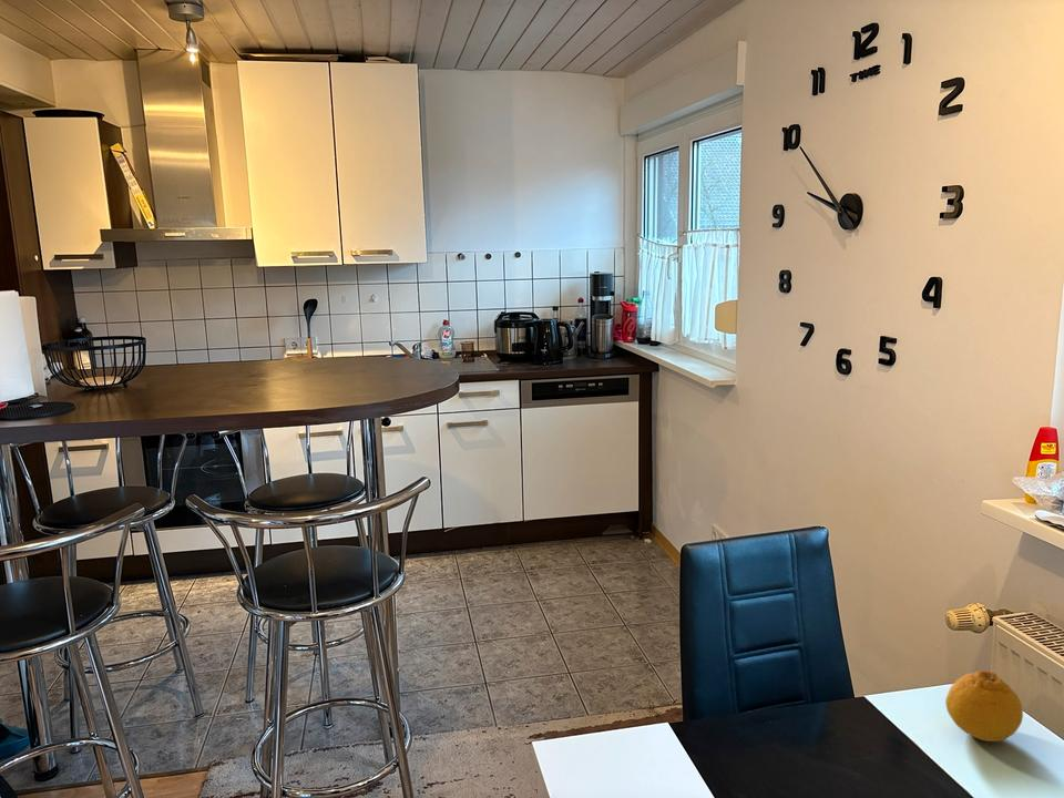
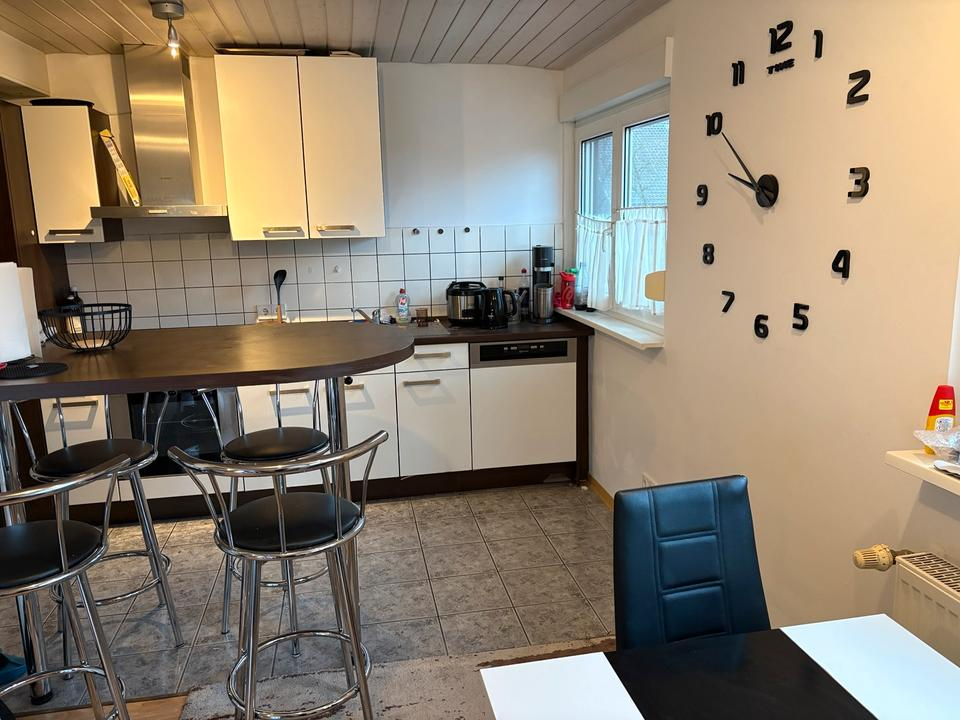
- fruit (983, 704)
